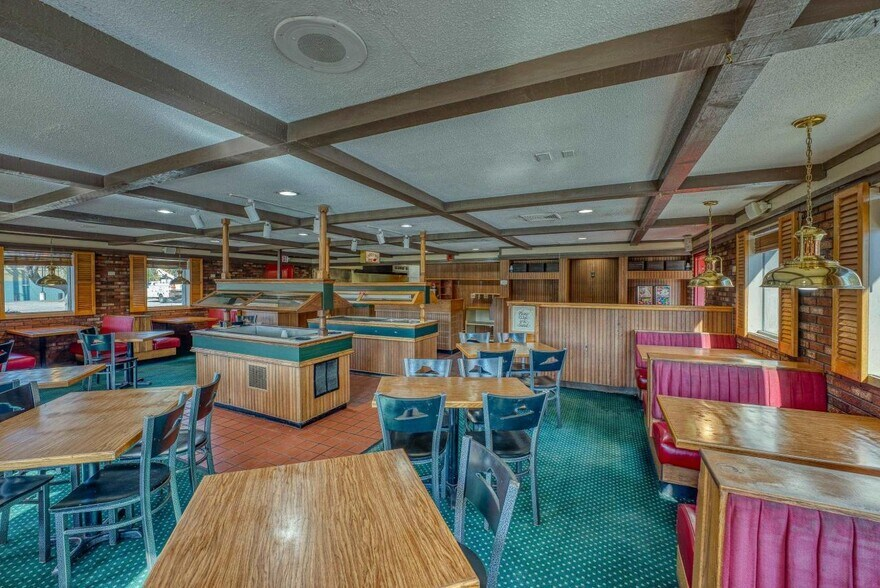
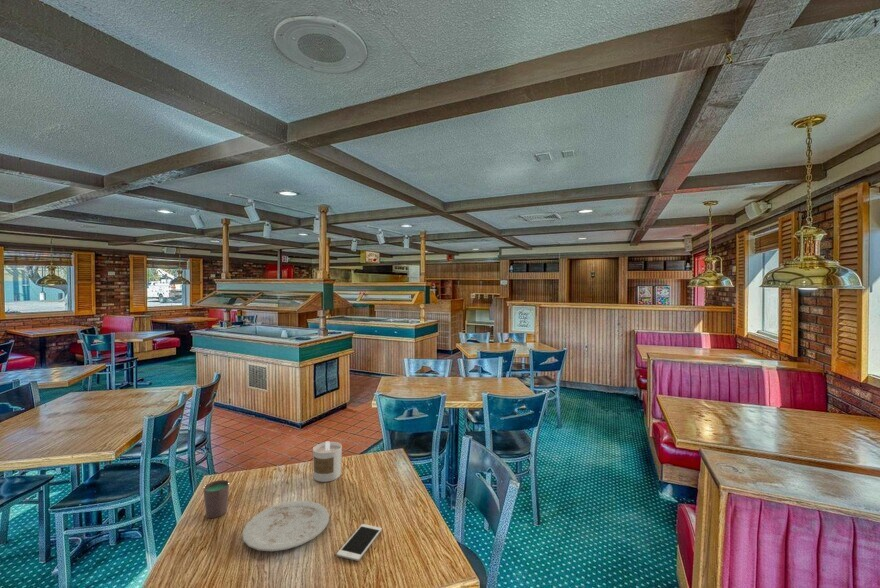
+ plate (287, 524)
+ candle (327, 458)
+ cup (216, 499)
+ cell phone (360, 541)
